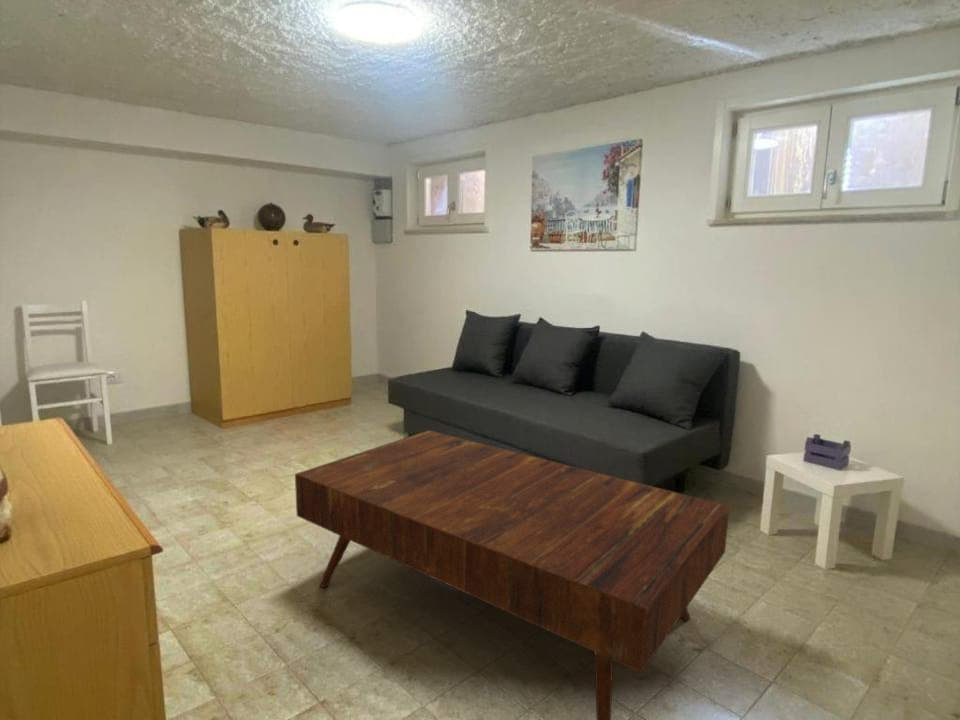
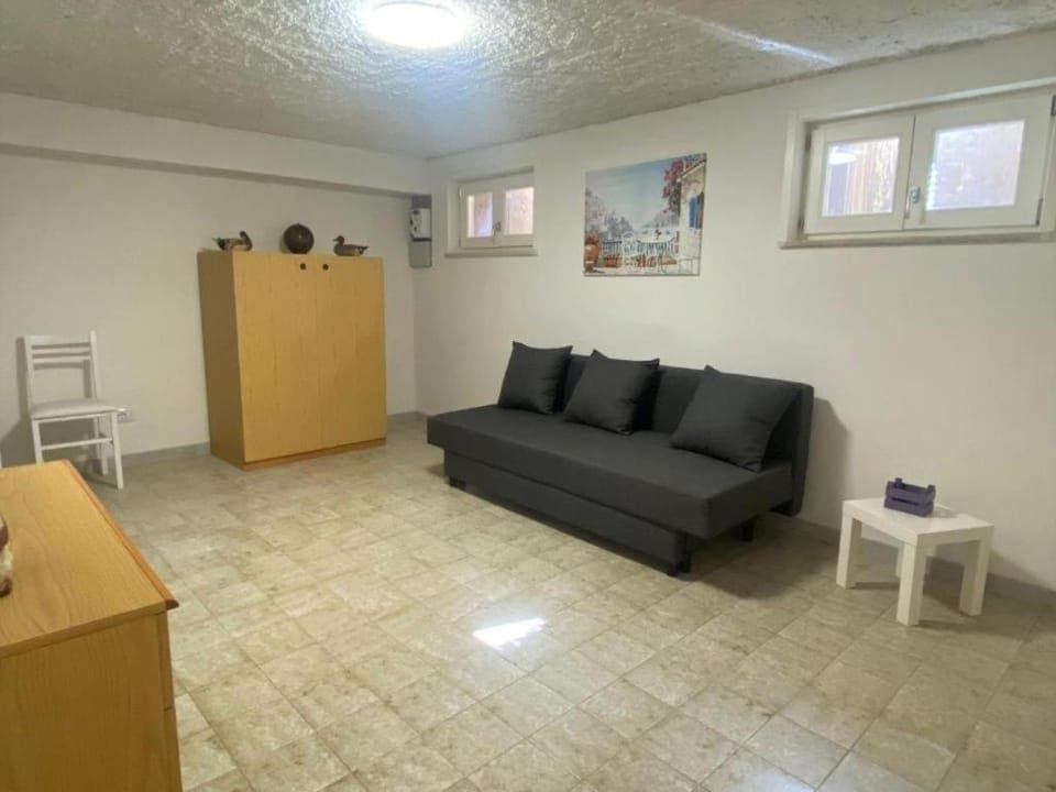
- coffee table (501, 543)
